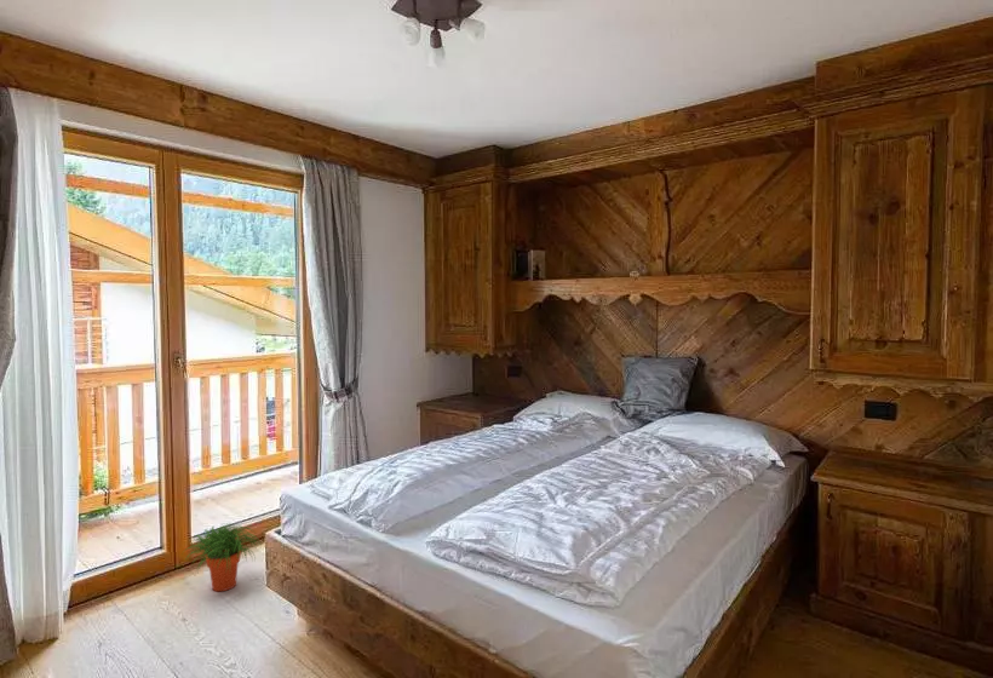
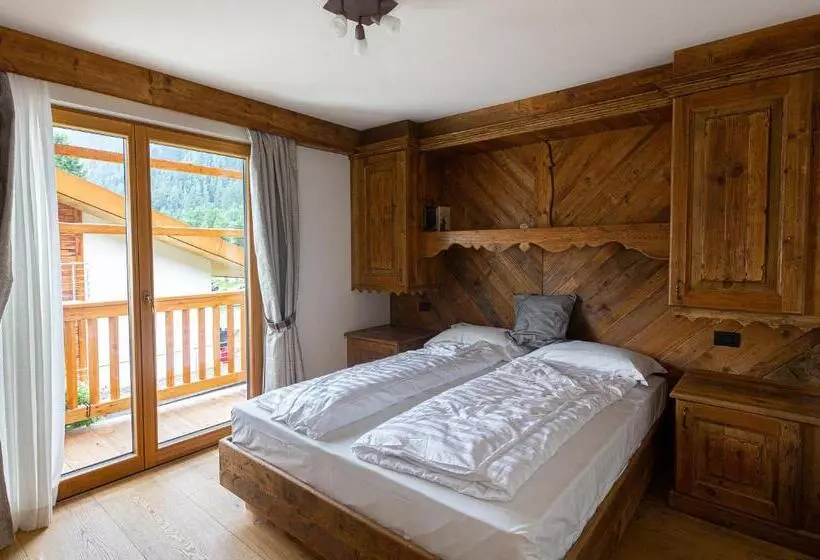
- potted plant (224, 556)
